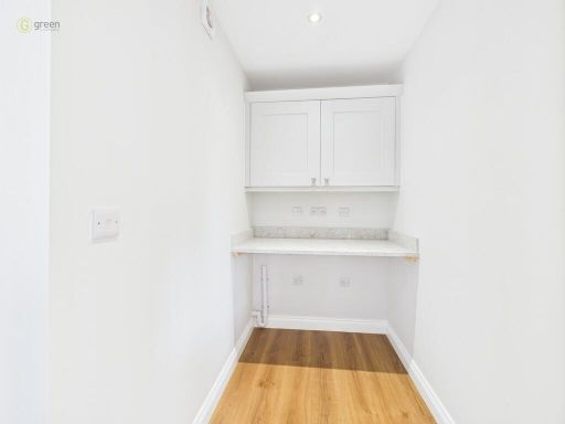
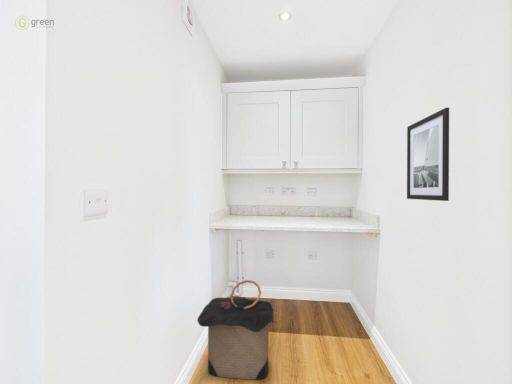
+ wall art (425, 159)
+ laundry hamper (236, 326)
